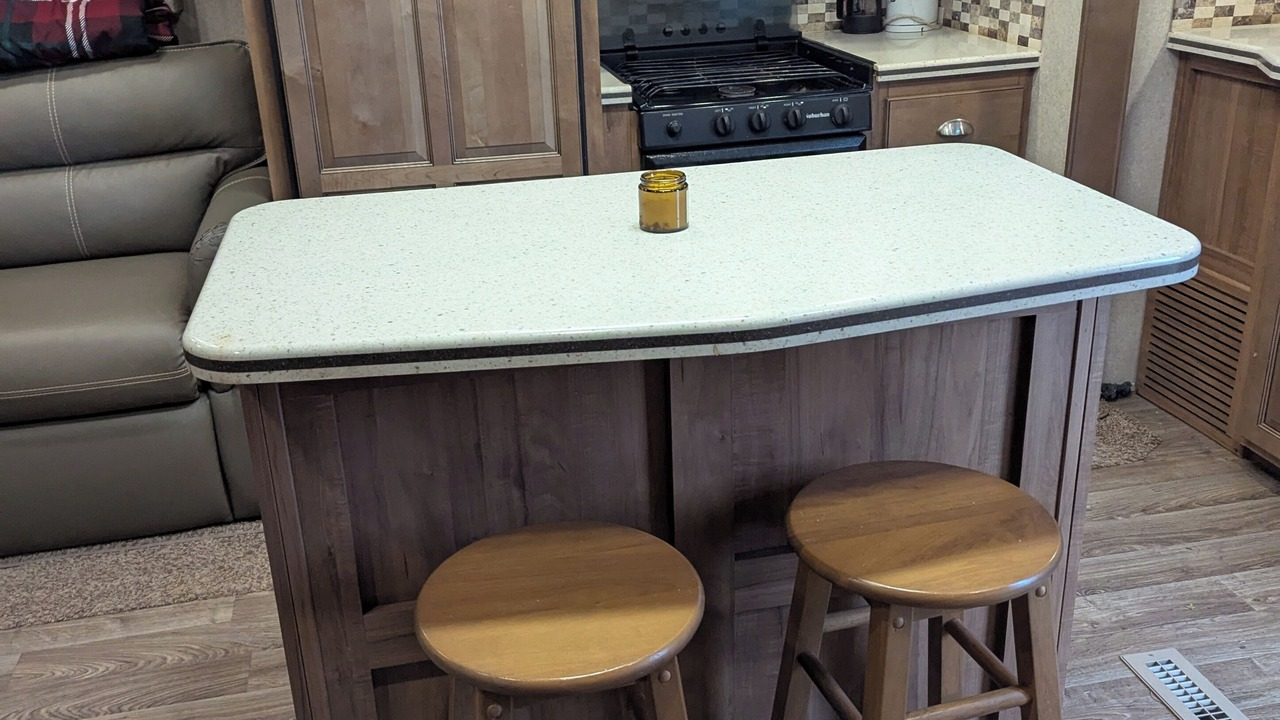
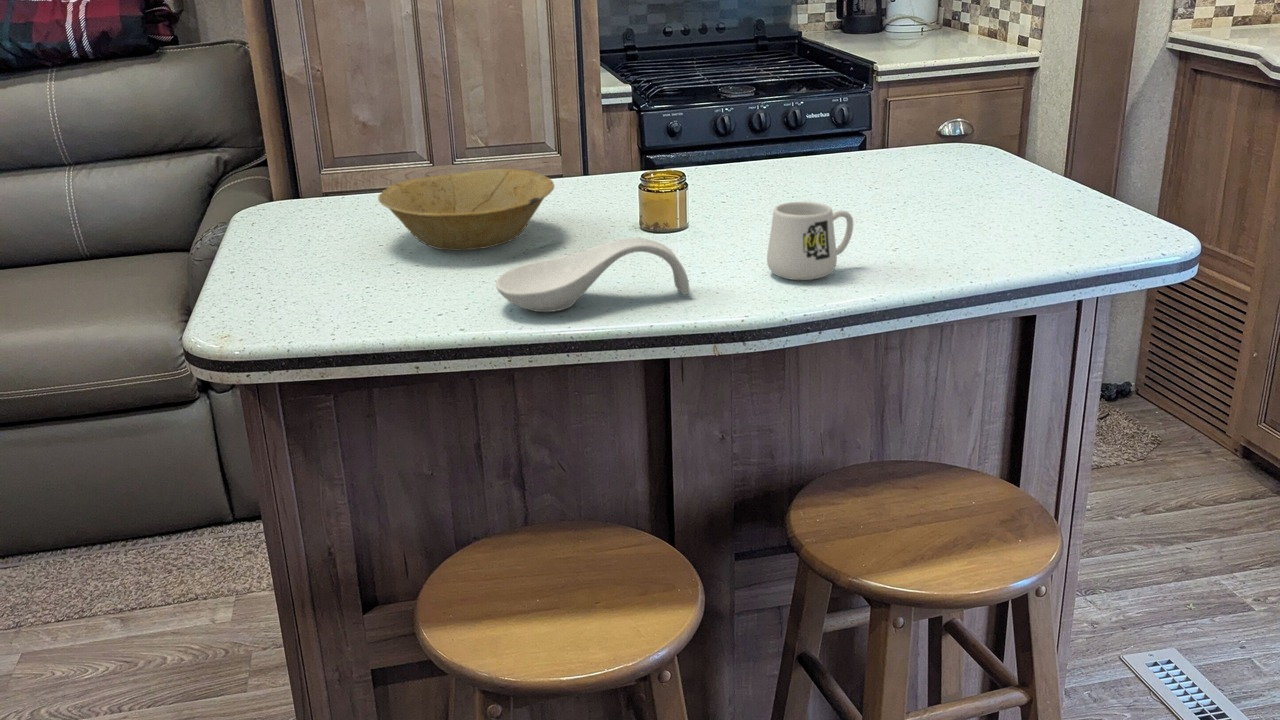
+ bowl (468, 213)
+ mug (812, 239)
+ spoon rest (591, 272)
